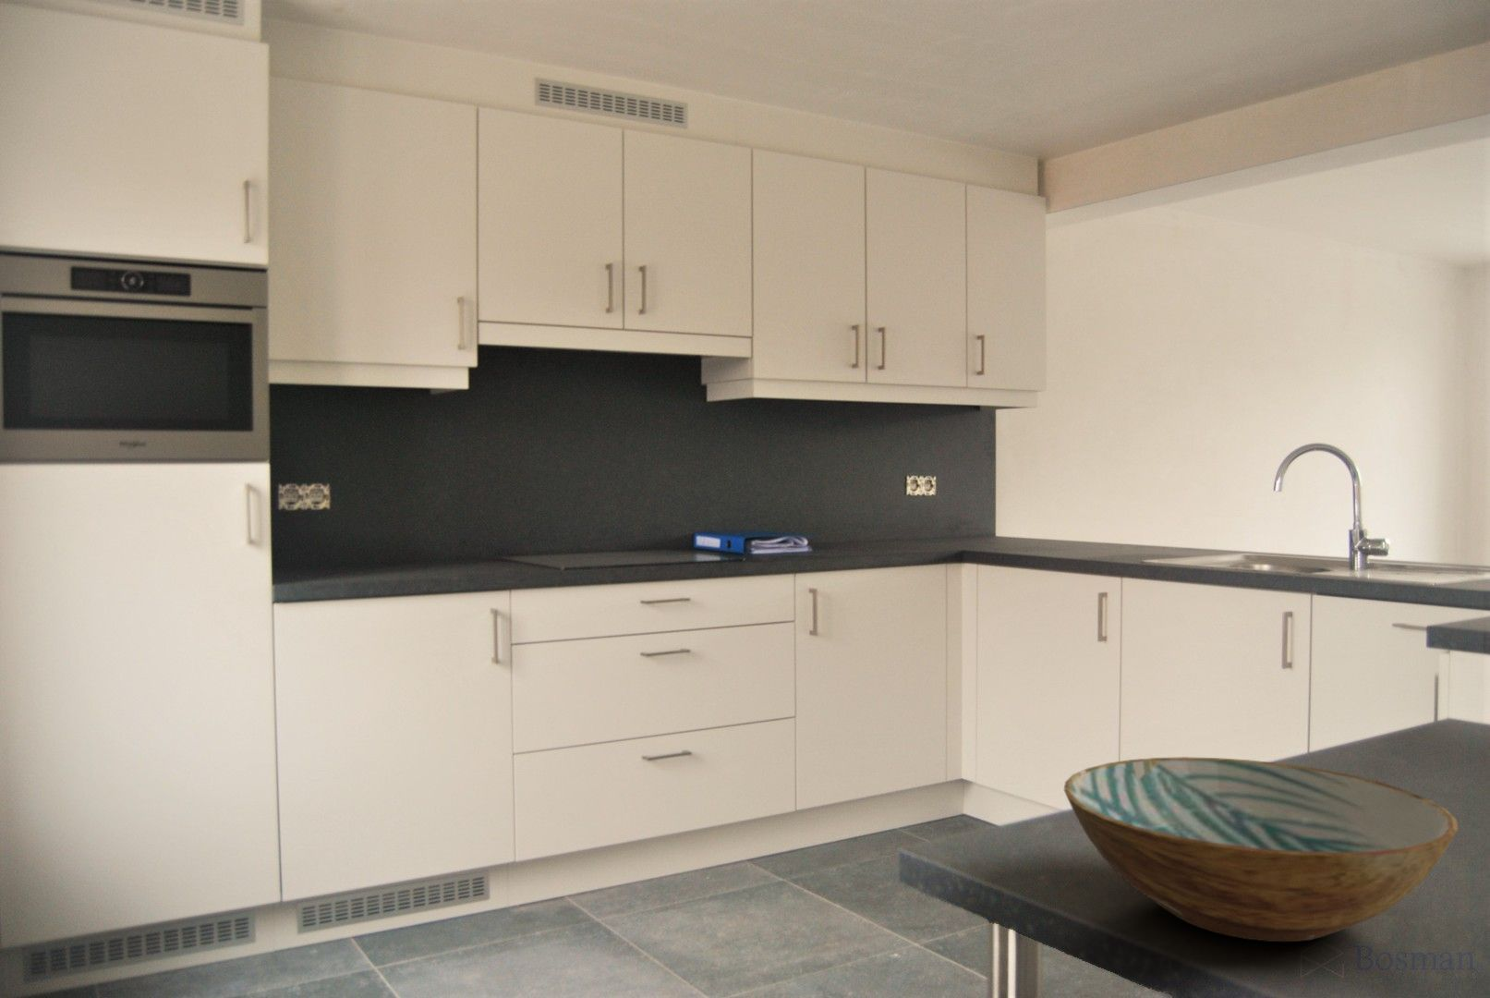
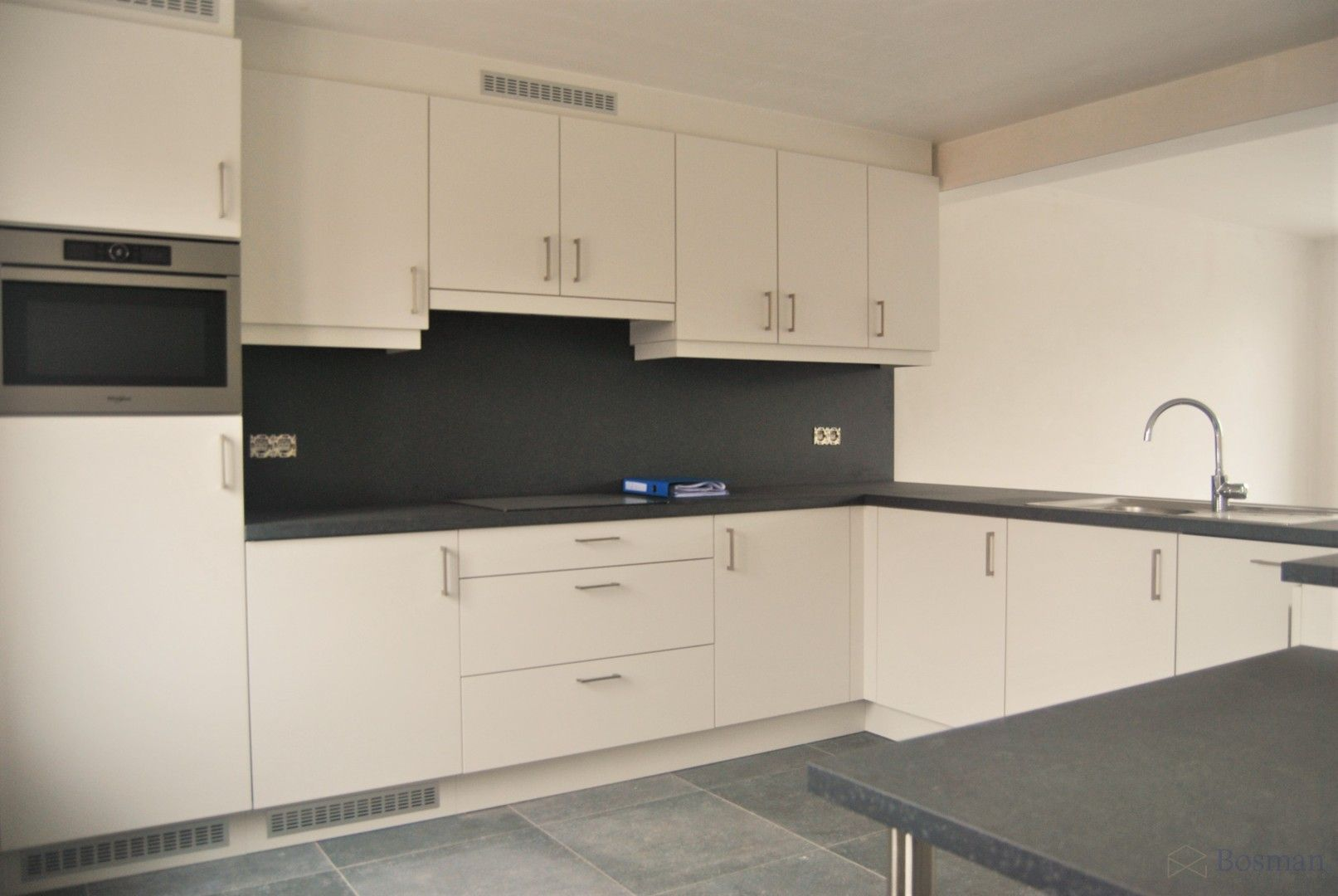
- bowl (1248, 854)
